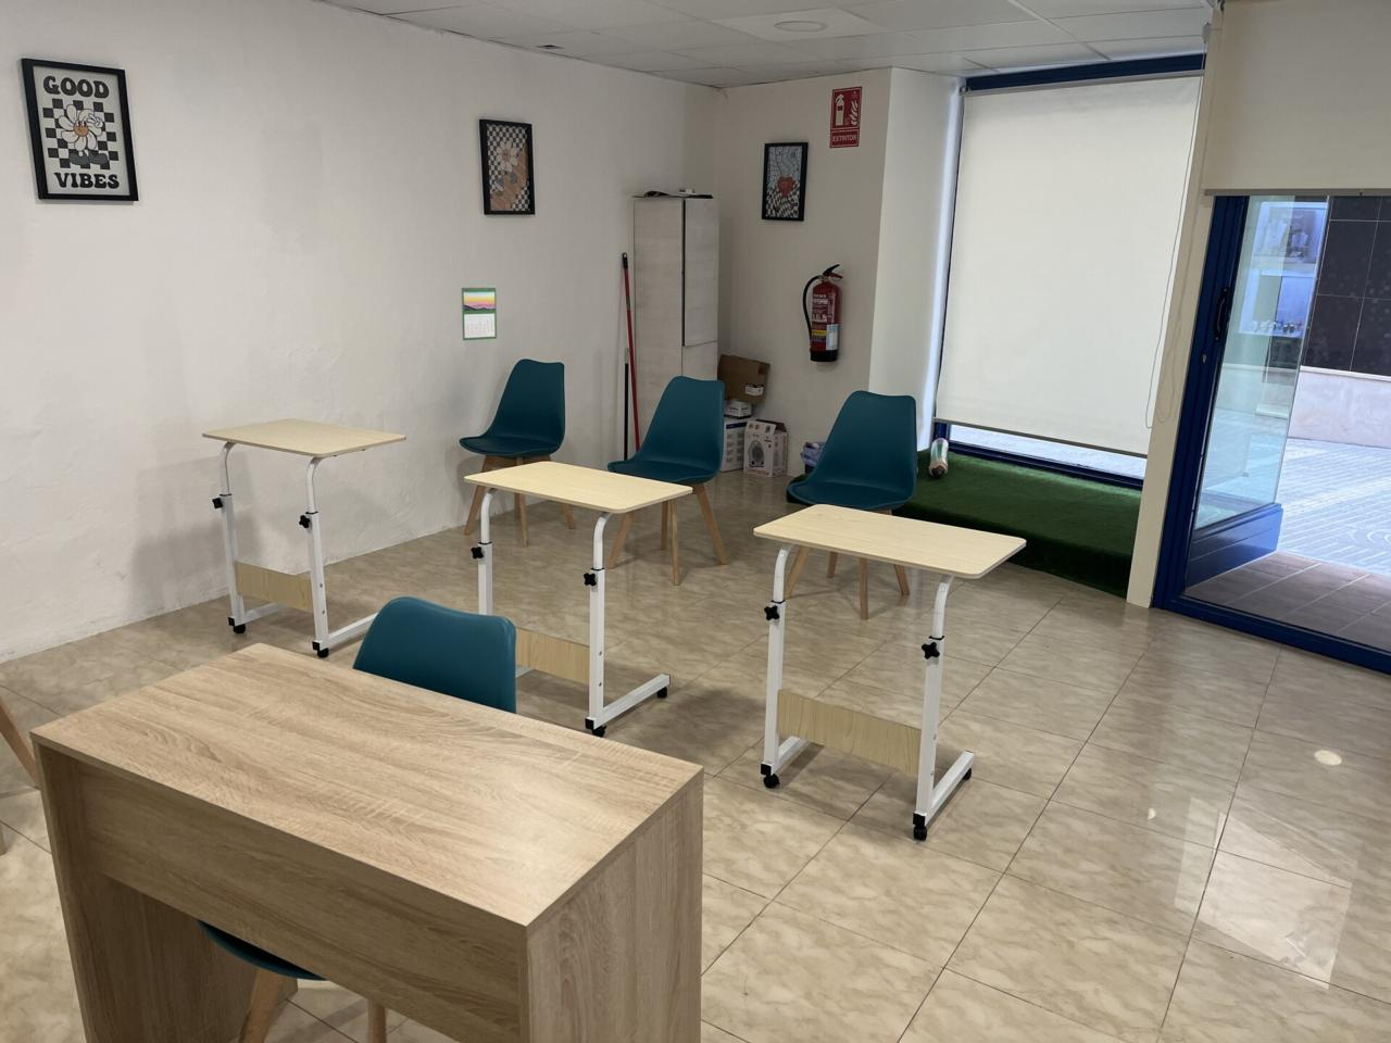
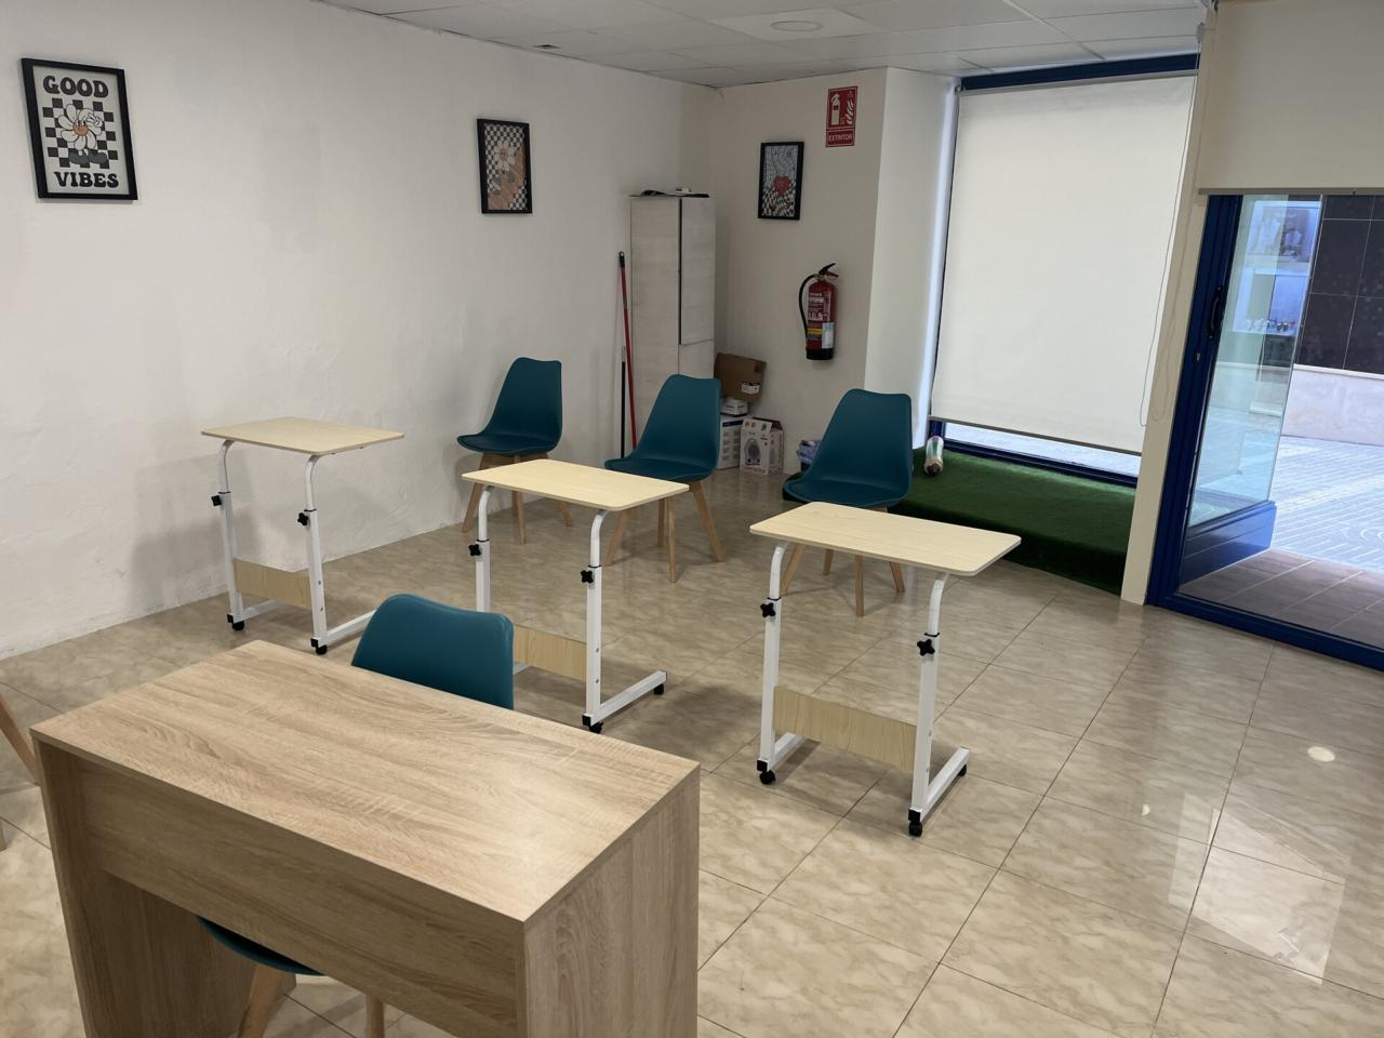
- calendar (480, 312)
